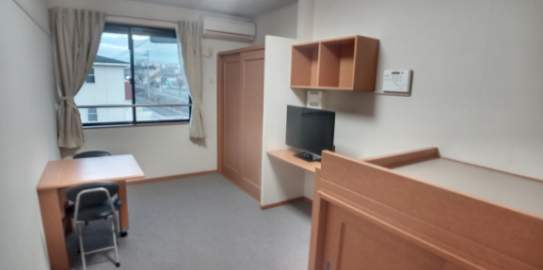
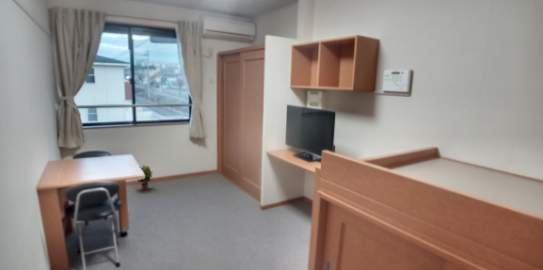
+ potted plant (145, 177)
